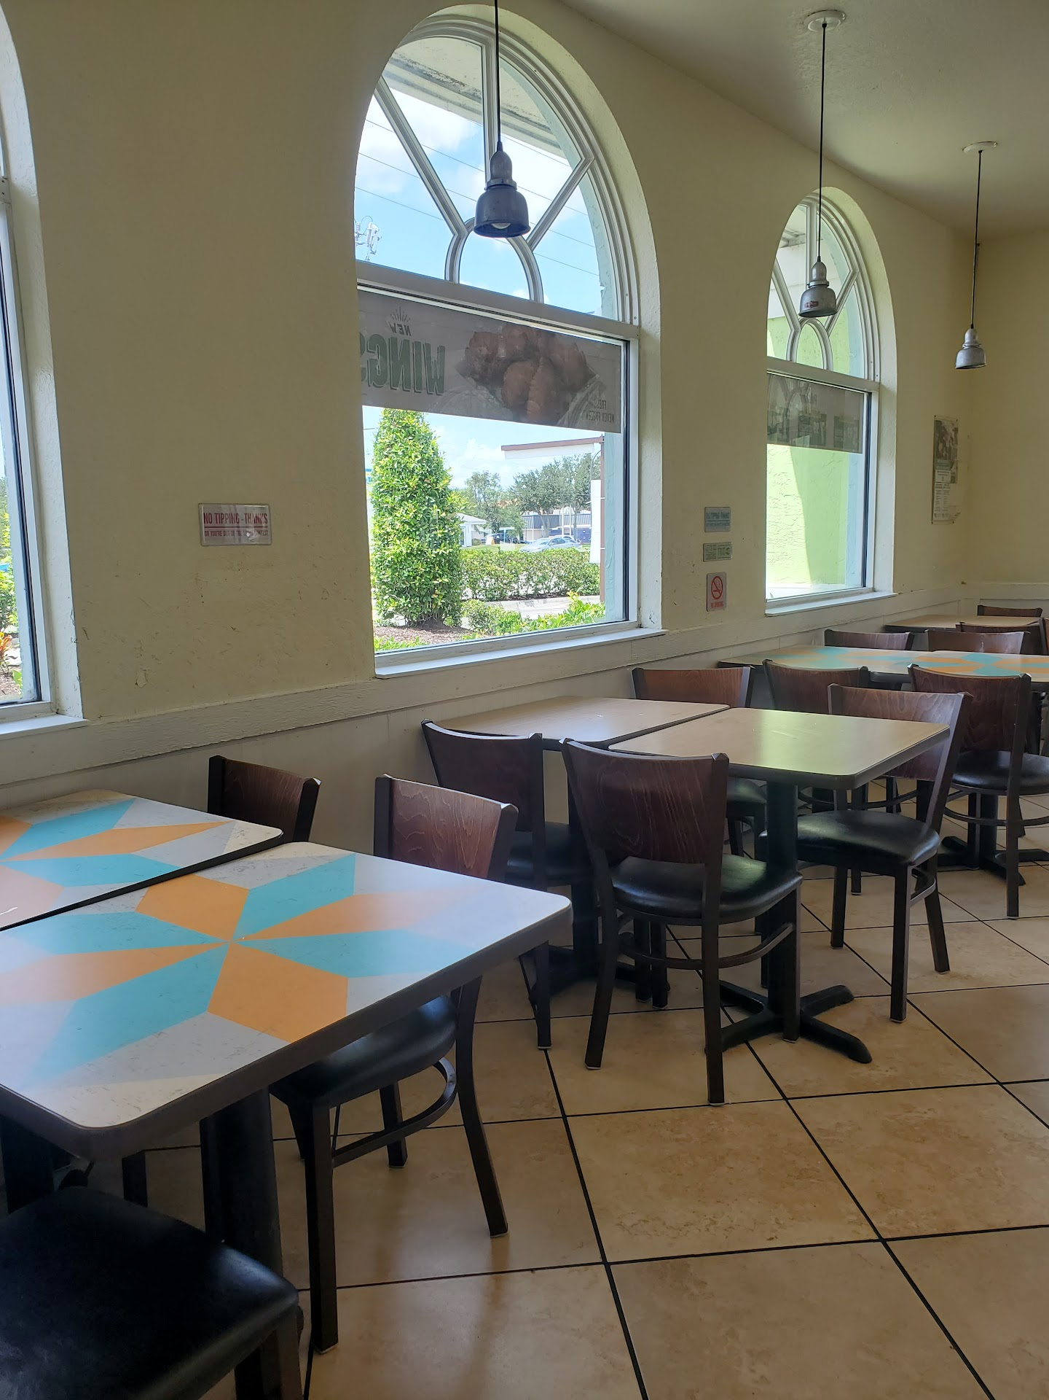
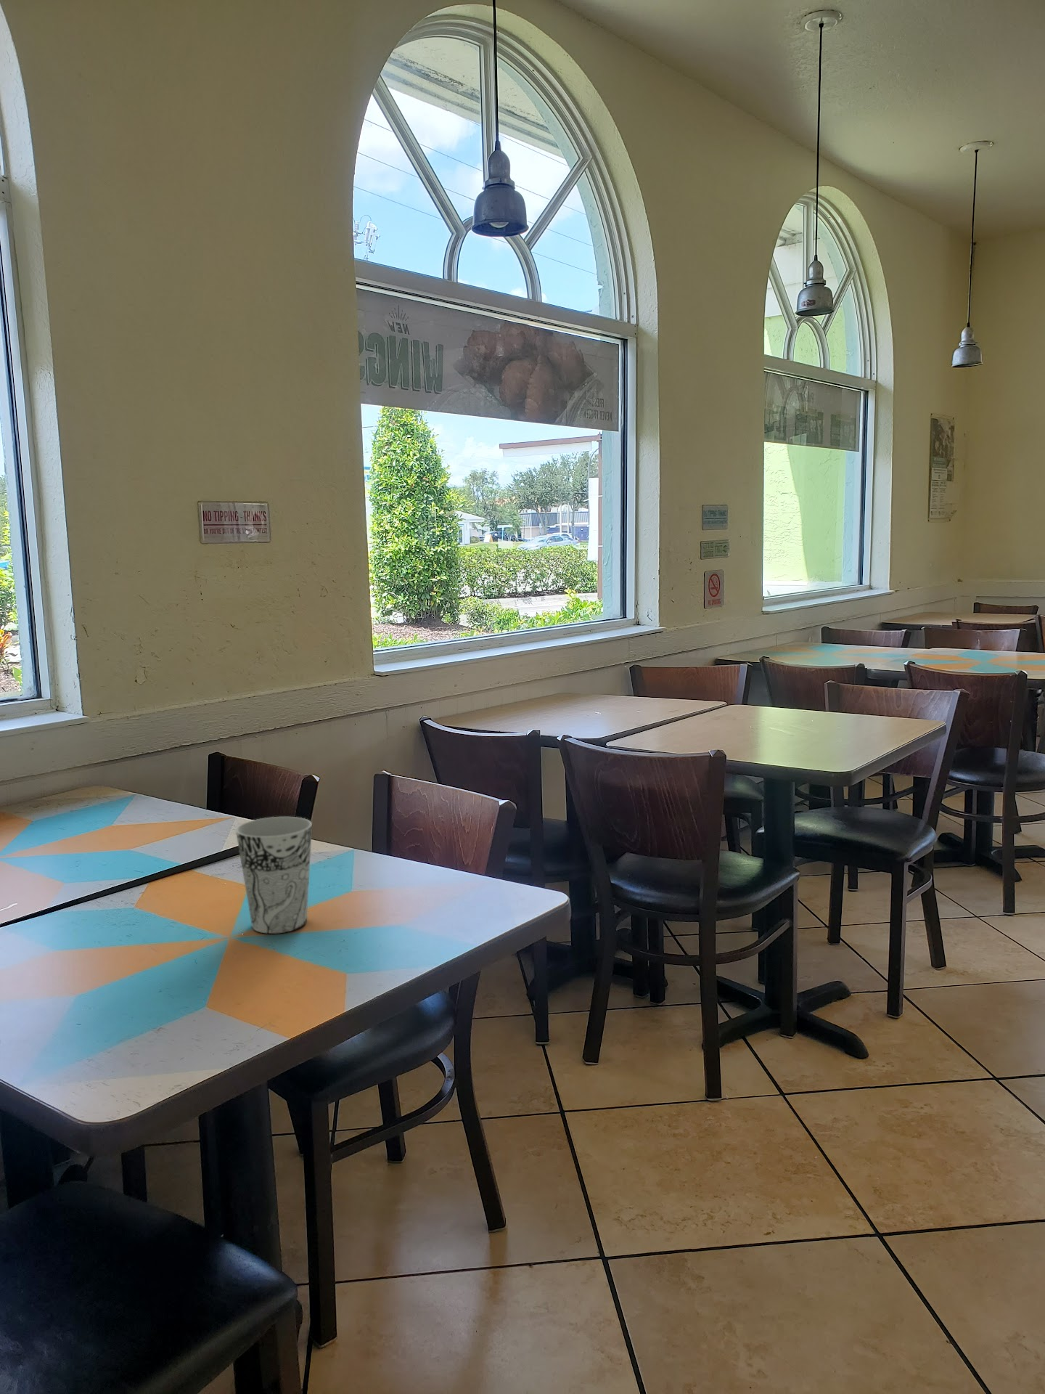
+ cup (277, 875)
